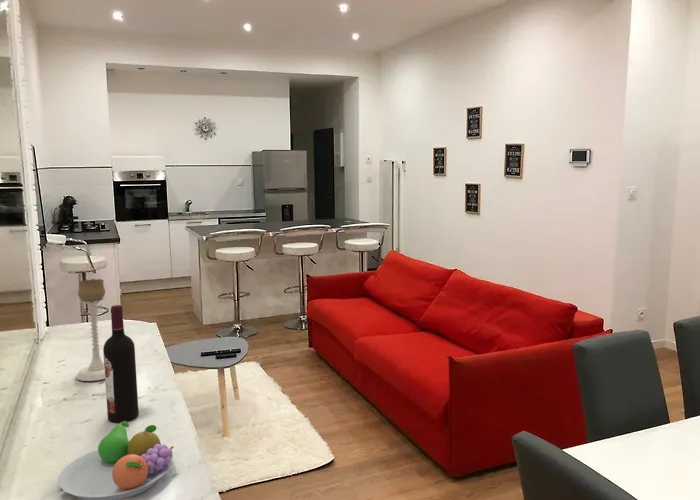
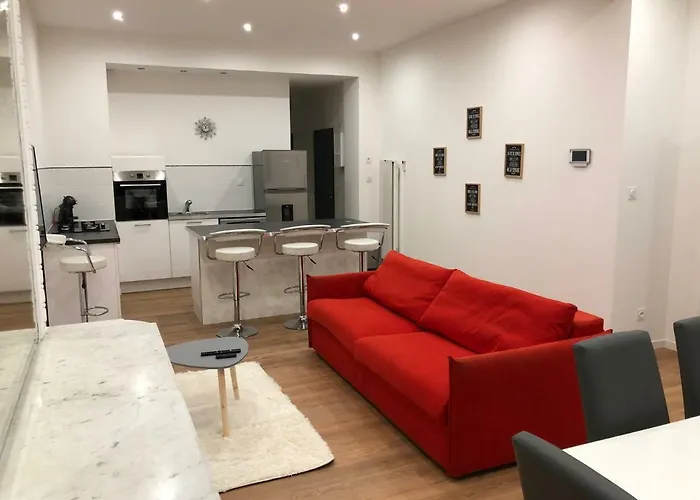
- candle holder (94, 328)
- wine bottle (119, 361)
- fruit bowl (119, 455)
